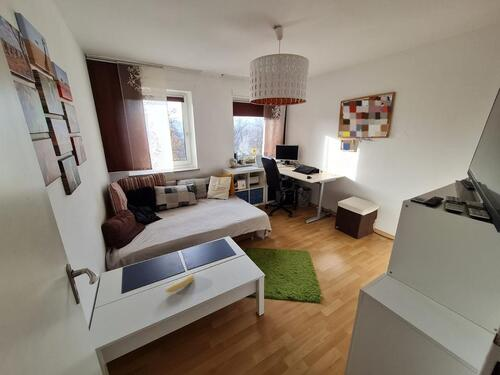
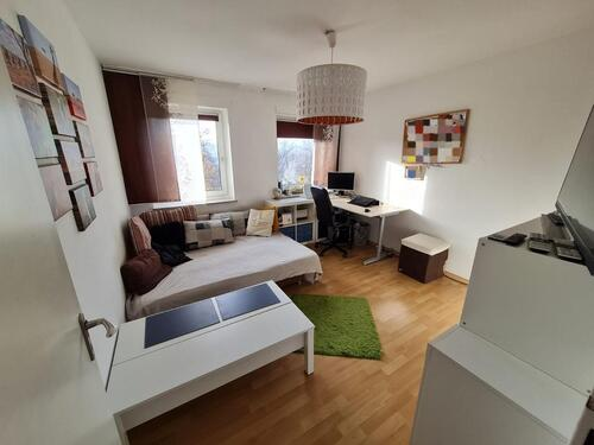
- banana (181, 281)
